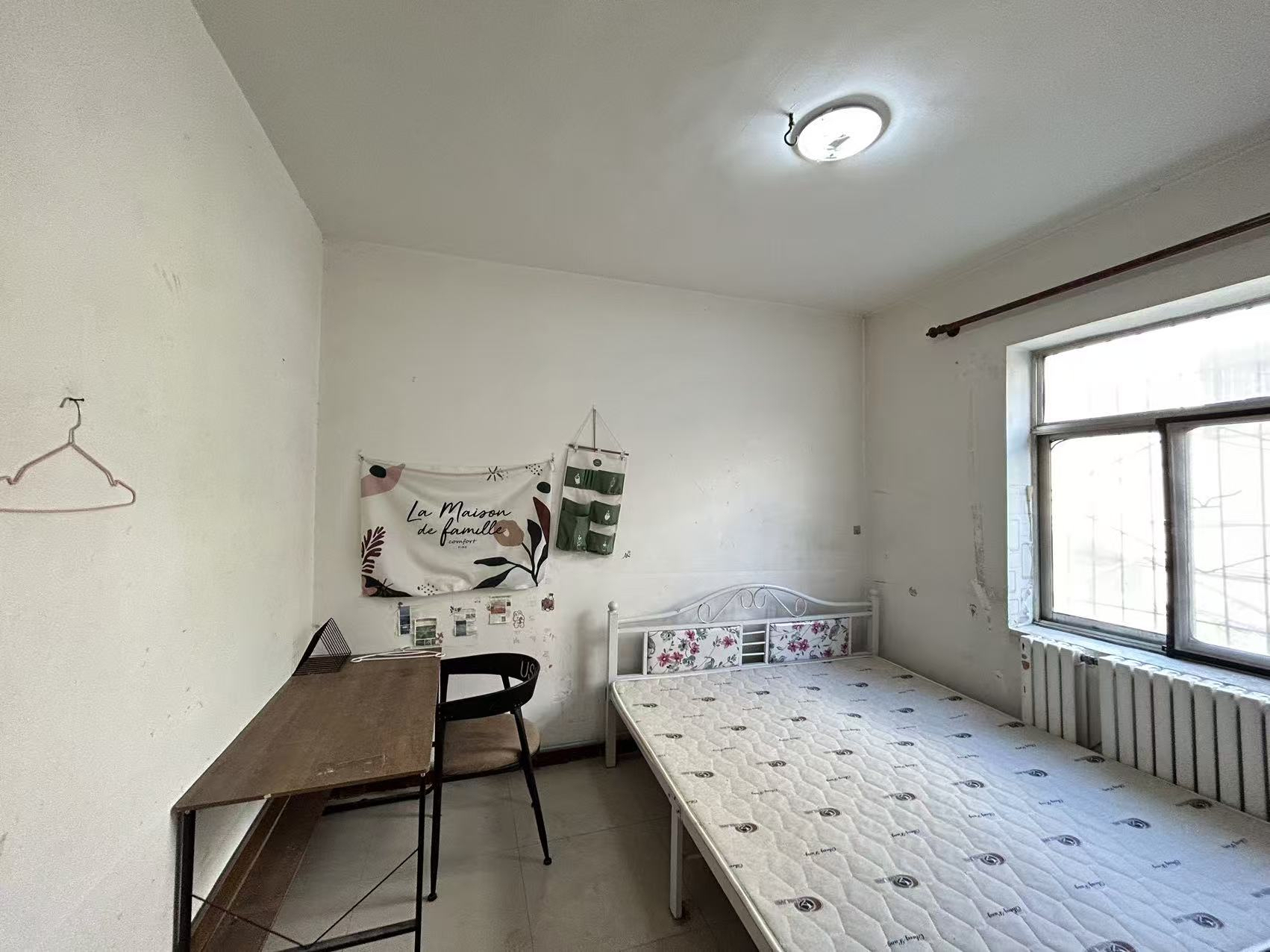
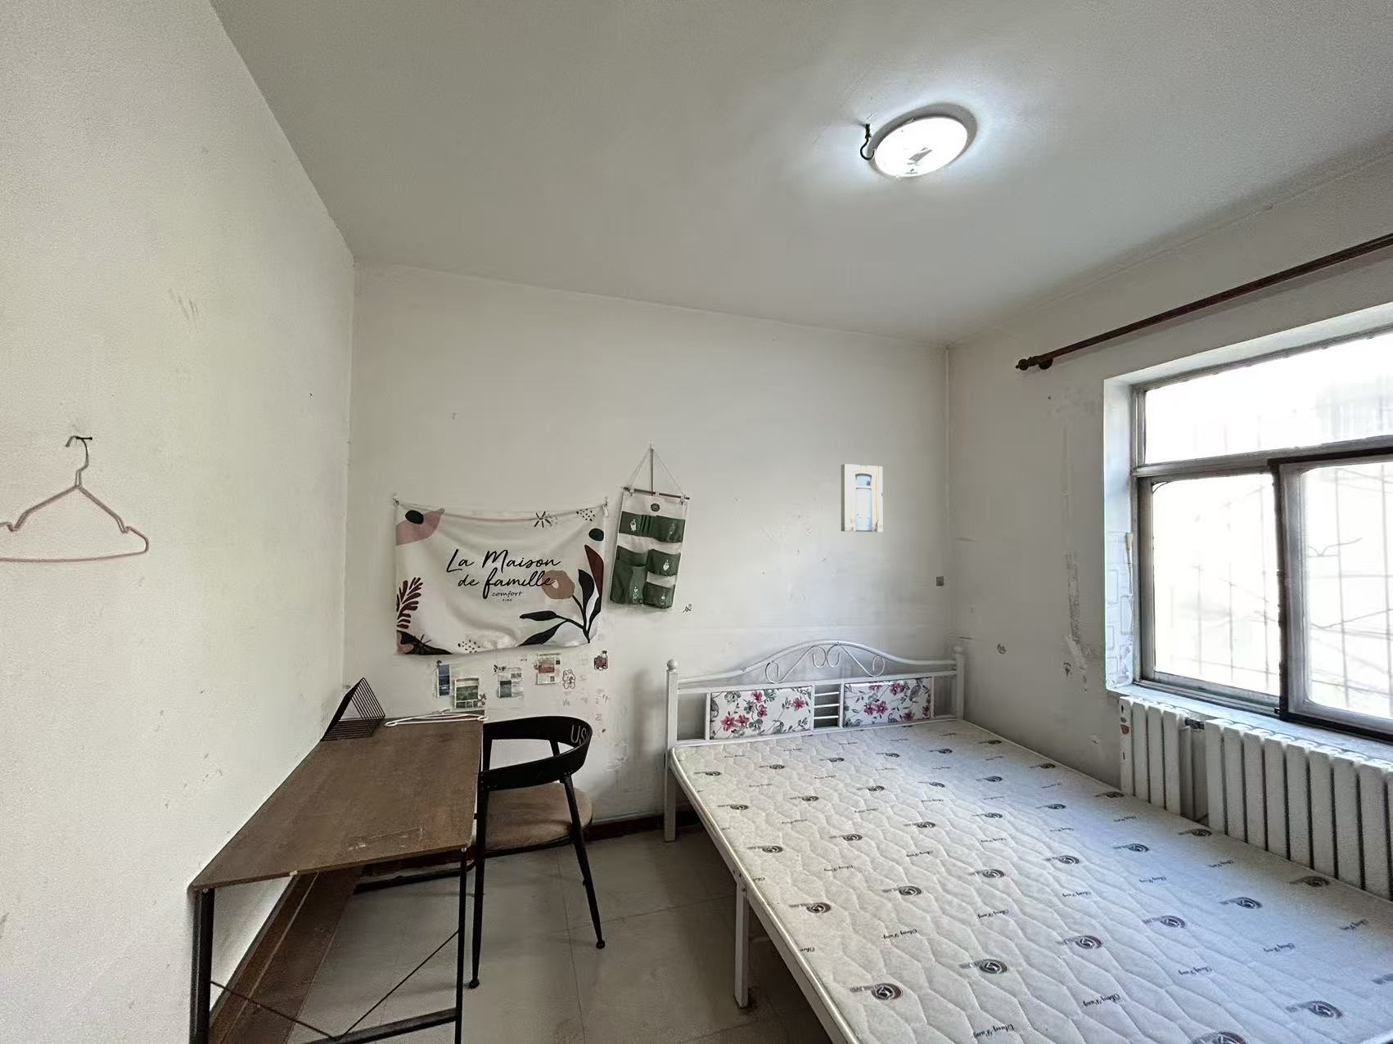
+ wall art (862, 498)
